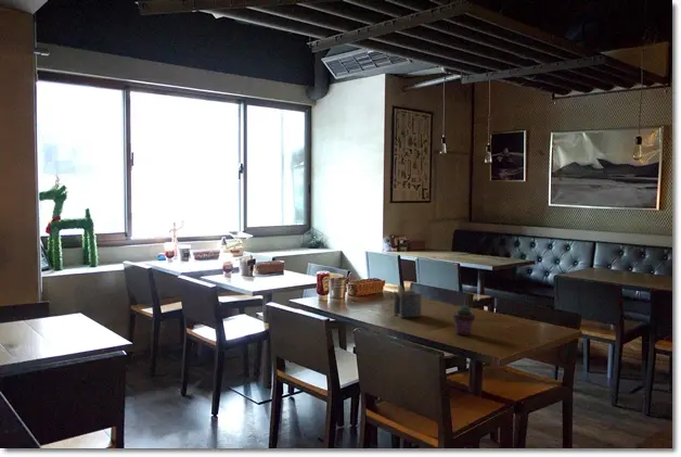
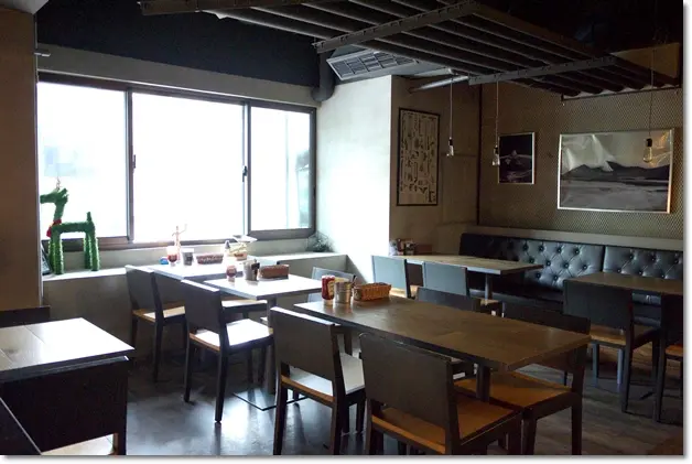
- potted succulent (463, 319)
- napkin holder (407, 300)
